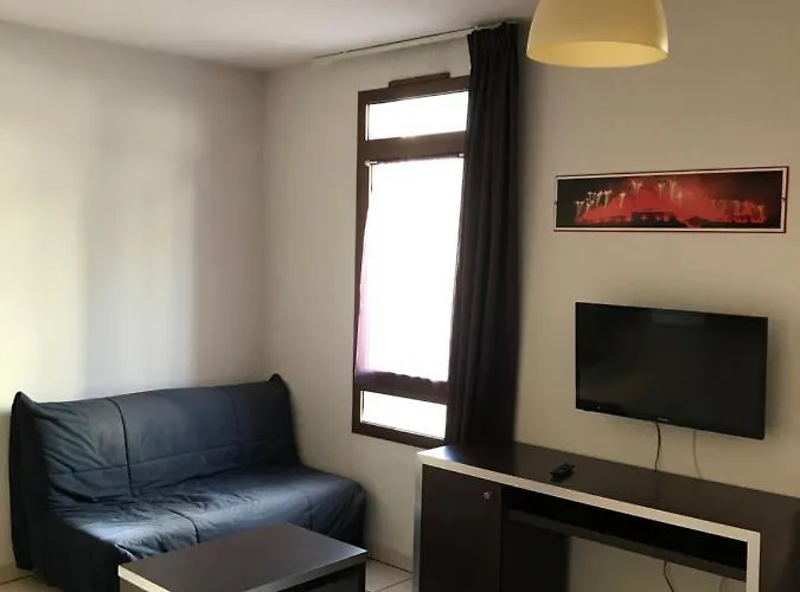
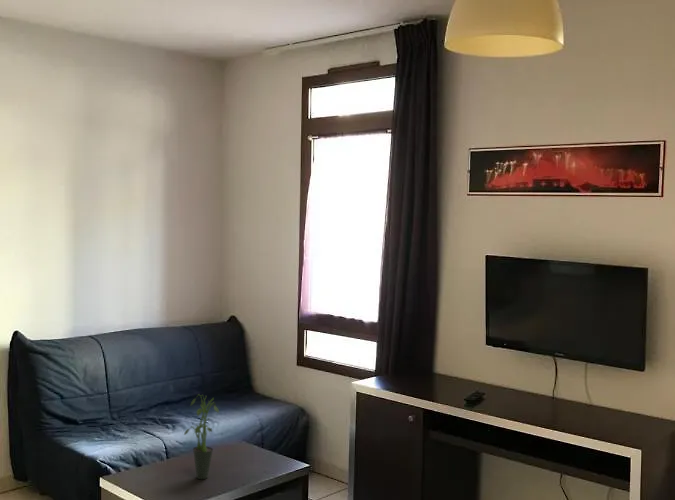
+ potted plant (202, 437)
